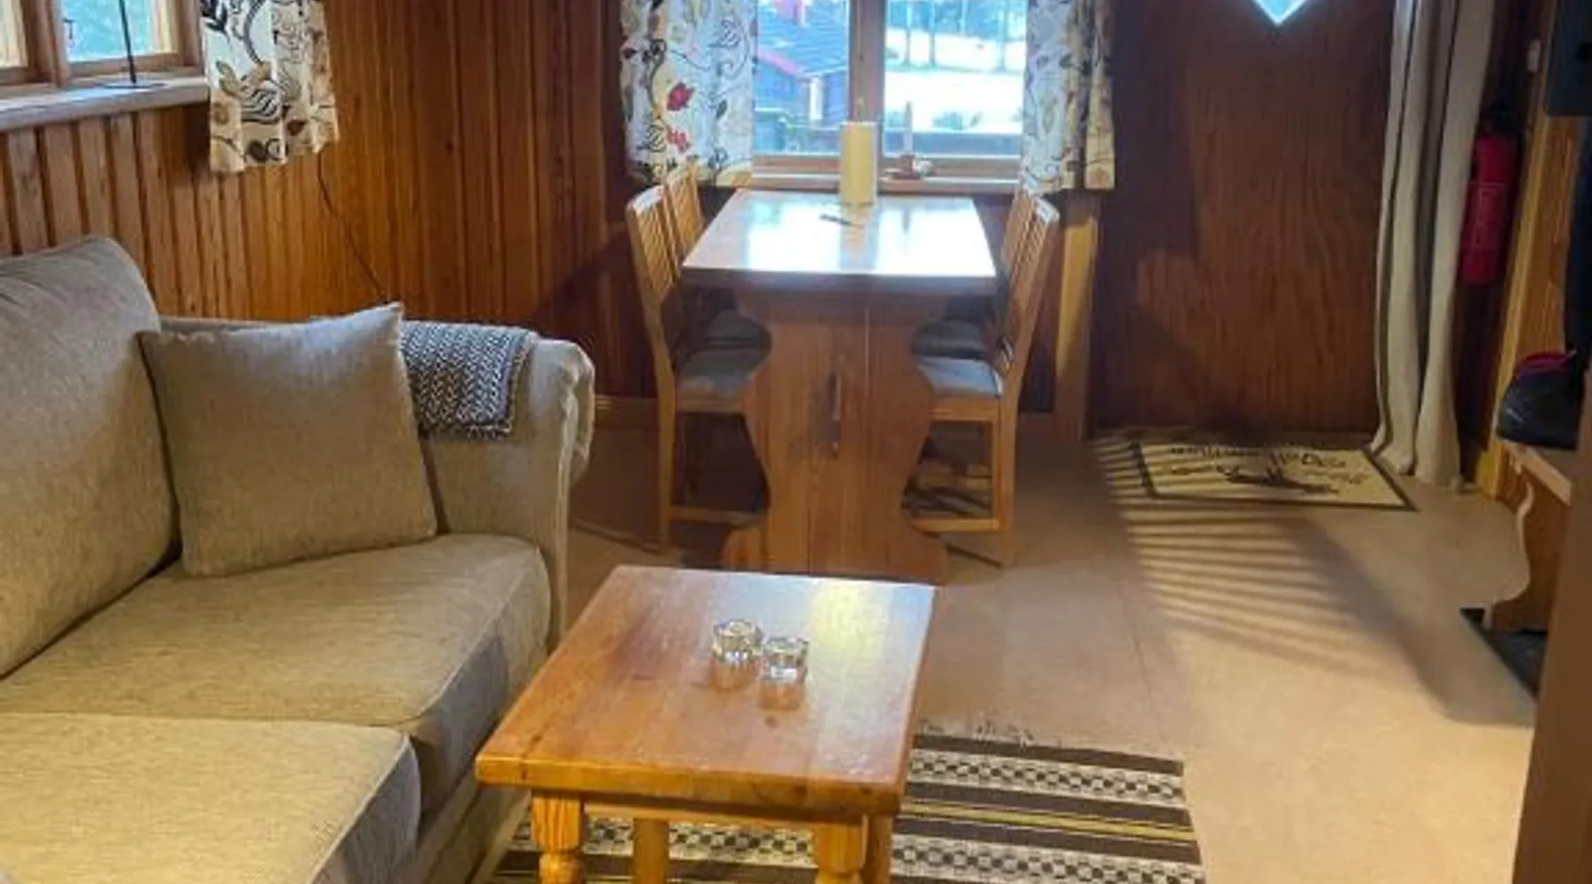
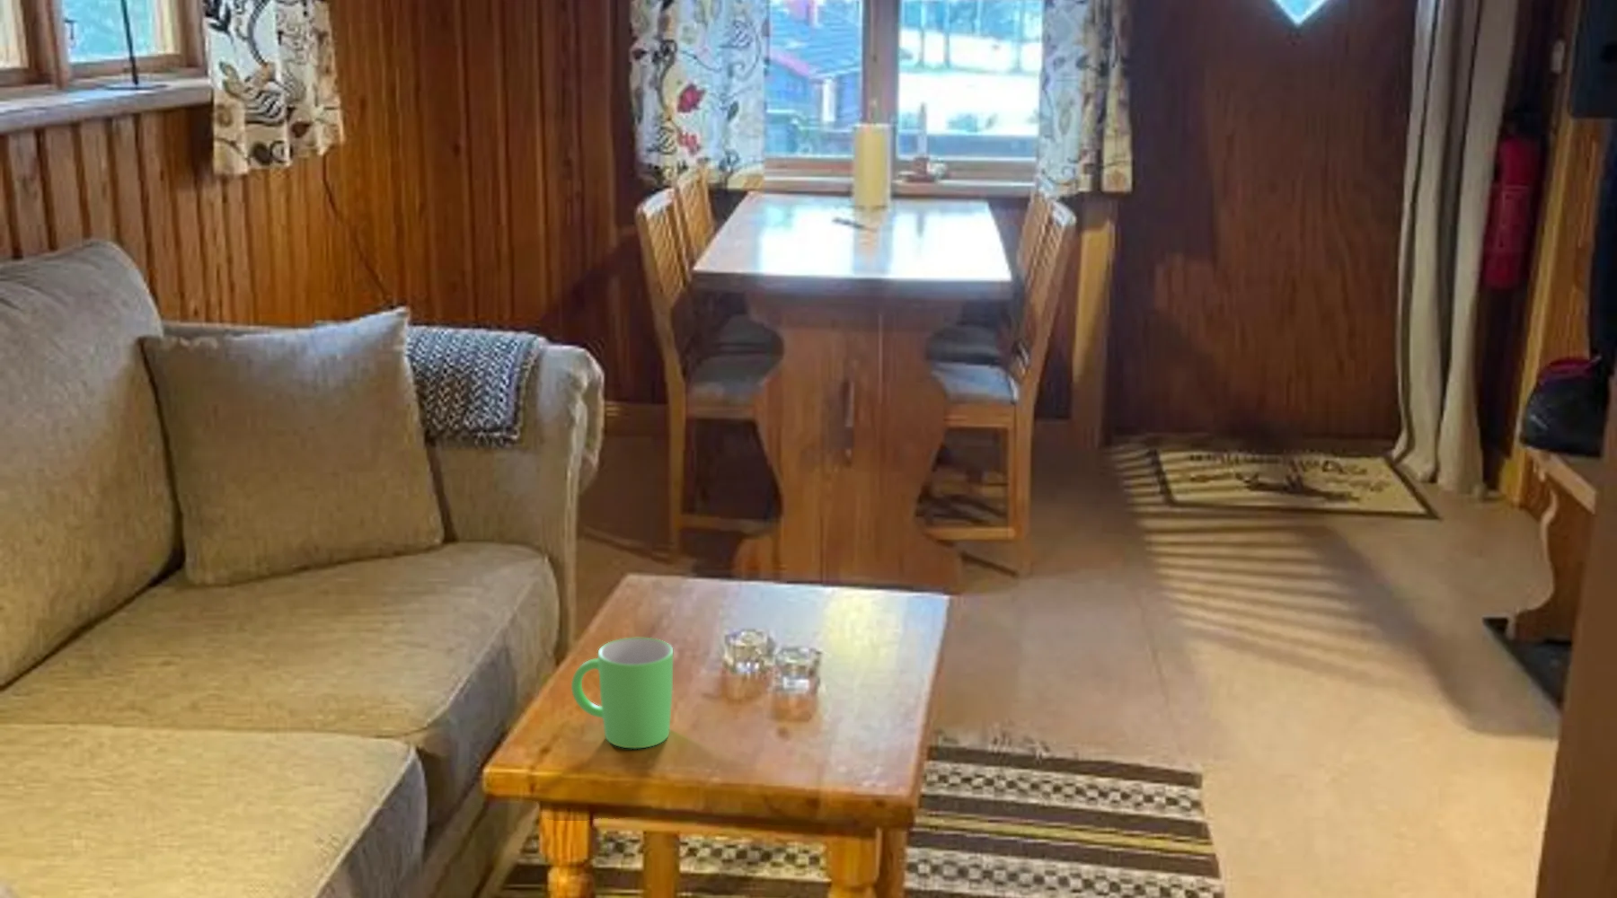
+ mug (622, 691)
